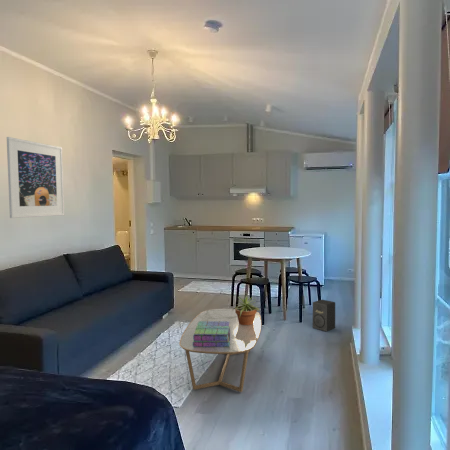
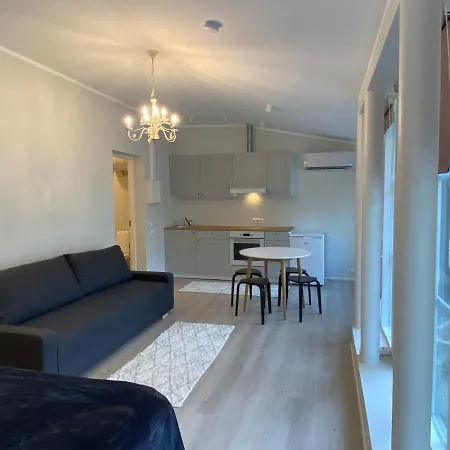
- potted plant (245, 309)
- coffee table (224, 347)
- stack of books (212, 332)
- speaker (323, 315)
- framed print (38, 179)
